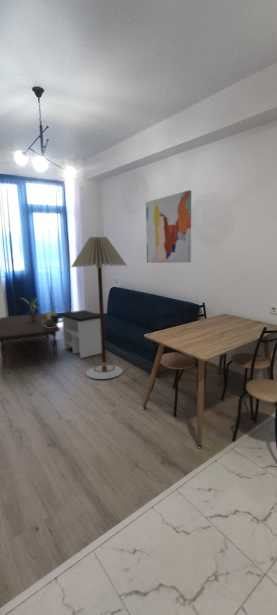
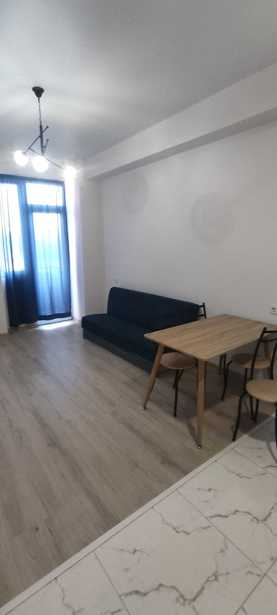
- floor lamp (101, 306)
- potted plant (31, 309)
- side table (82, 332)
- decorative sphere (50, 320)
- wall art (166, 230)
- coffee table (28, 336)
